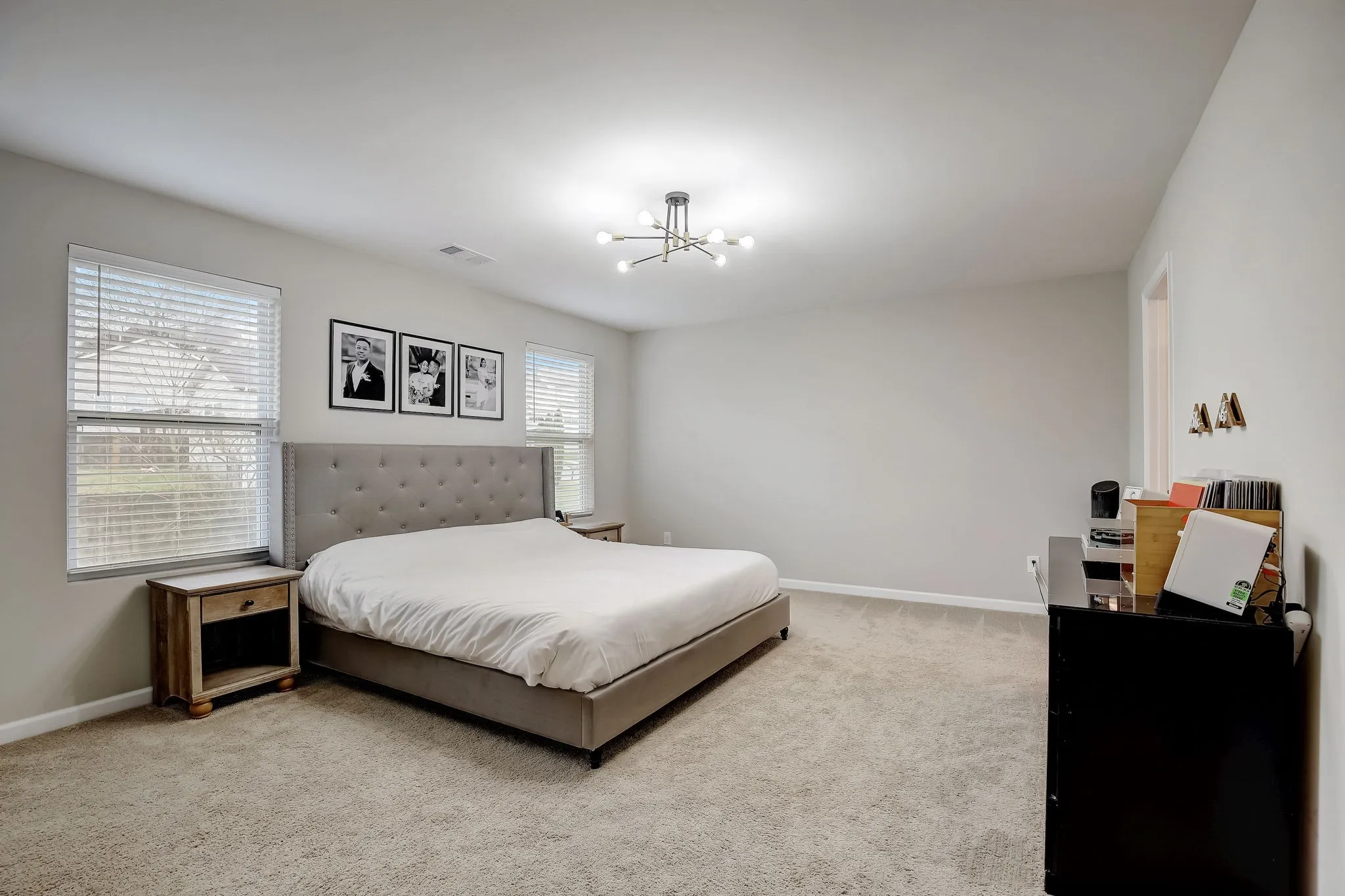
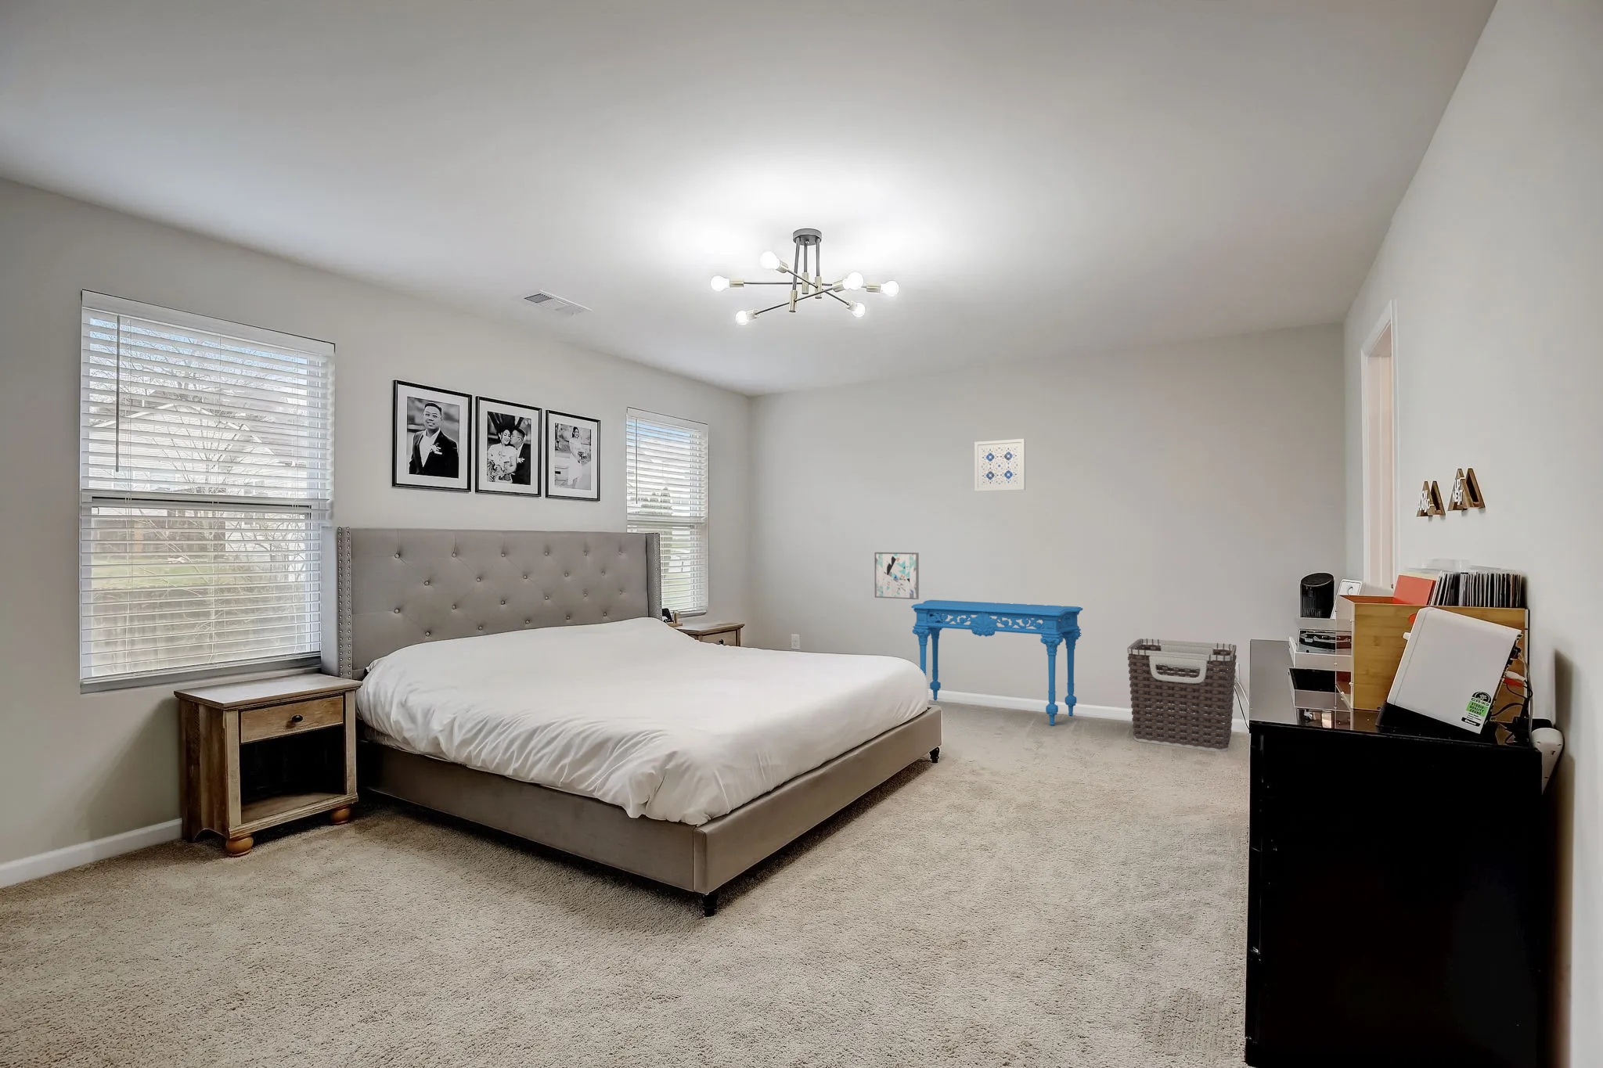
+ clothes hamper (1182, 691)
+ wall art (1000, 466)
+ wall art (896, 575)
+ console table (986, 637)
